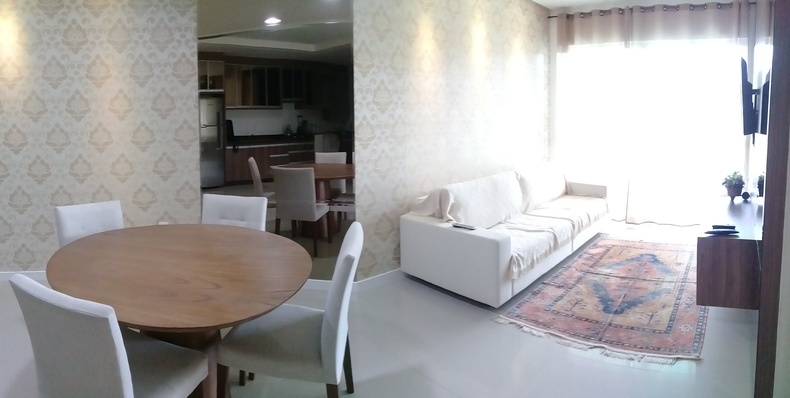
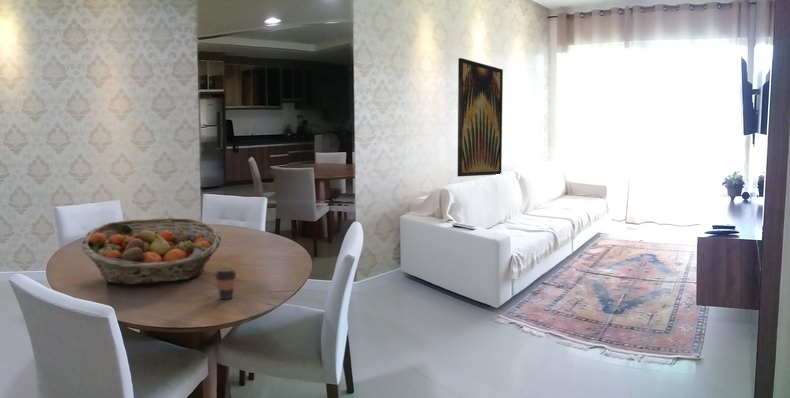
+ wall art (481, 120)
+ fruit basket (154, 249)
+ coffee cup (226, 283)
